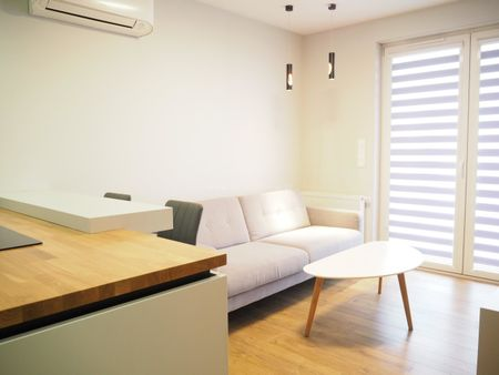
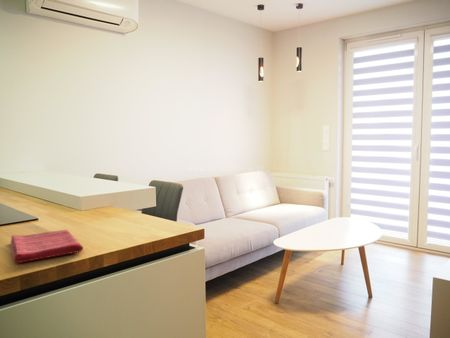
+ dish towel (45, 243)
